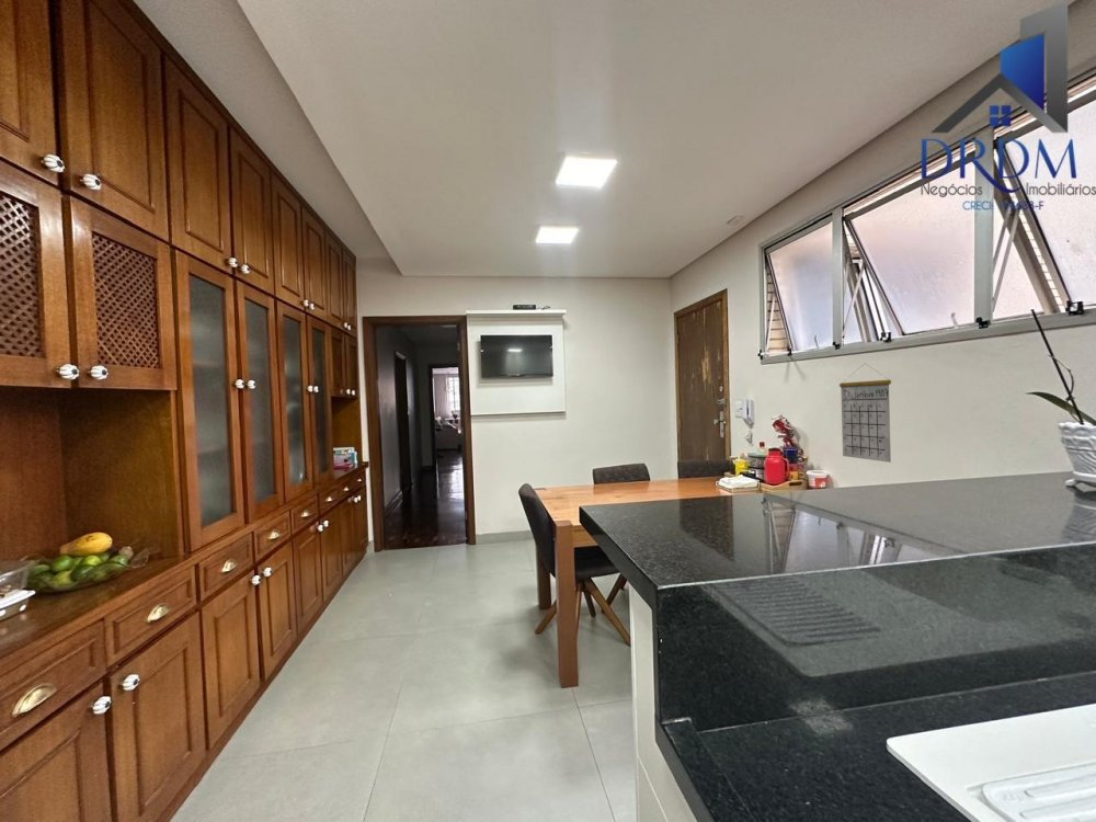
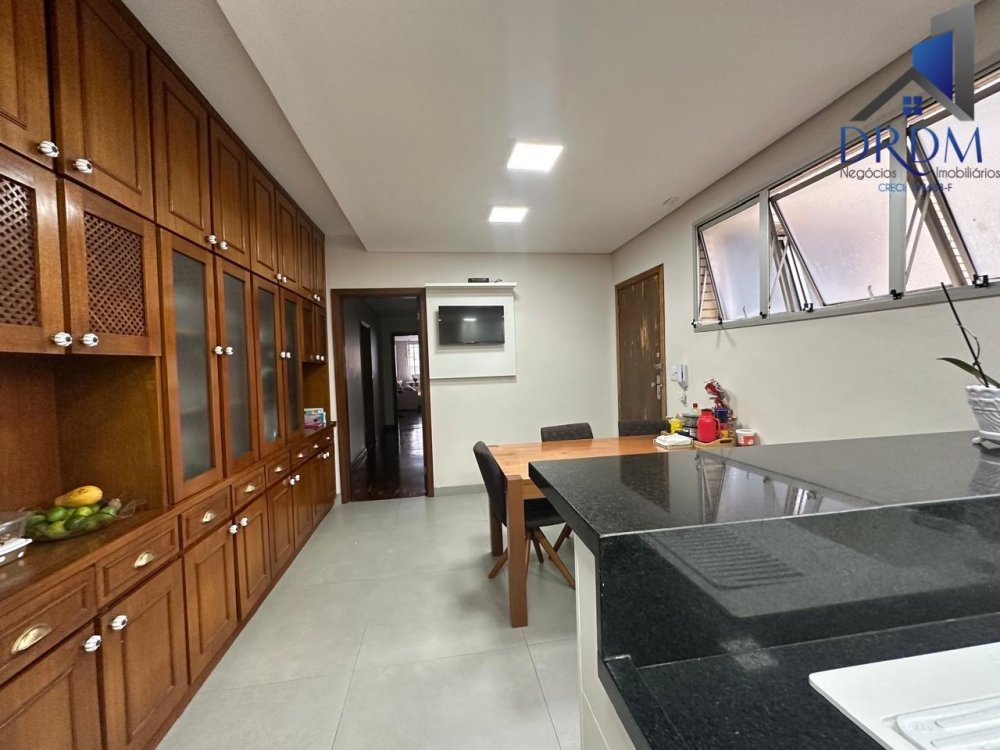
- calendar (864, 411)
